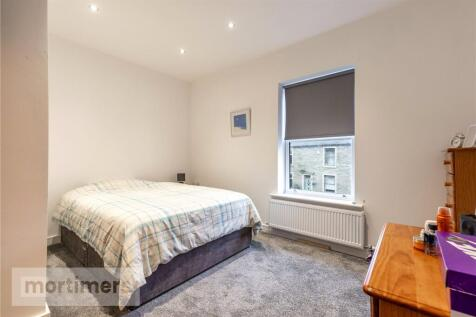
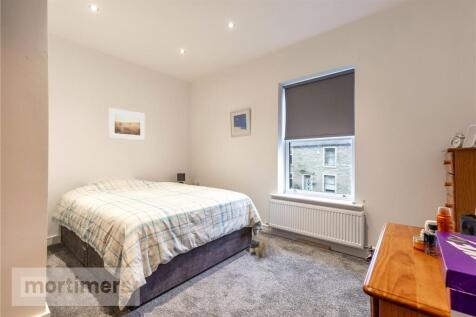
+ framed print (127, 125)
+ plush toy (255, 246)
